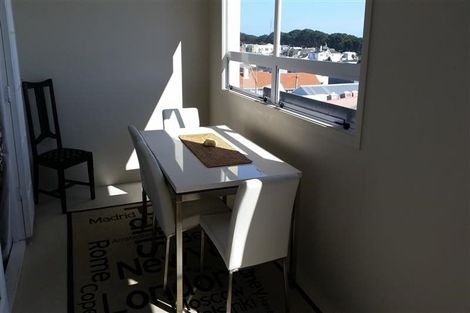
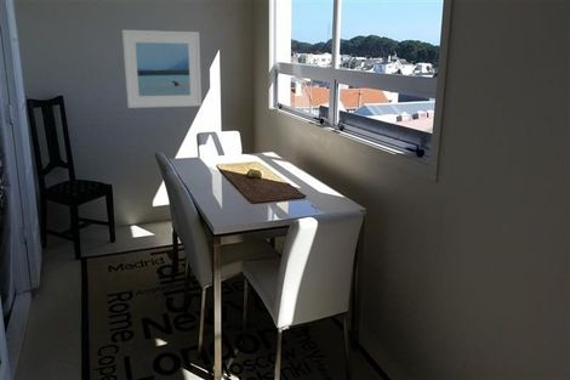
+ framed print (163, 69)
